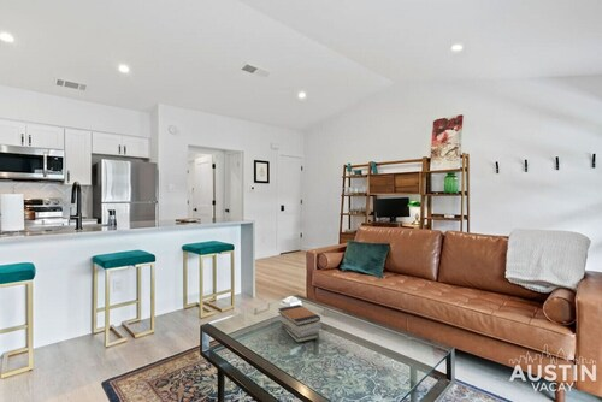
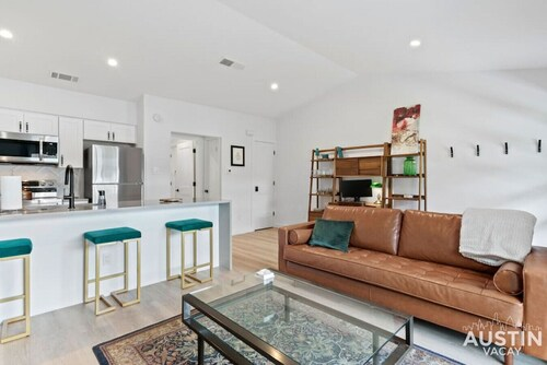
- book stack (299, 323)
